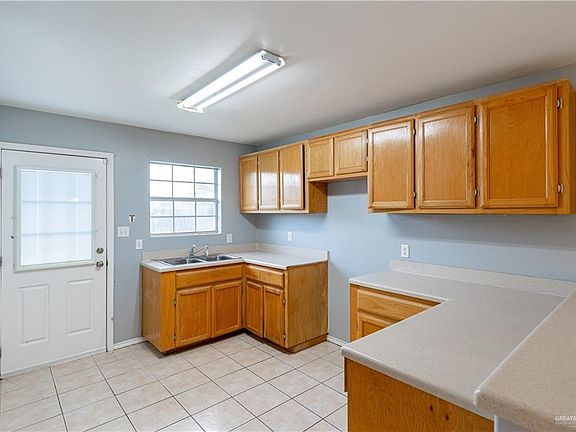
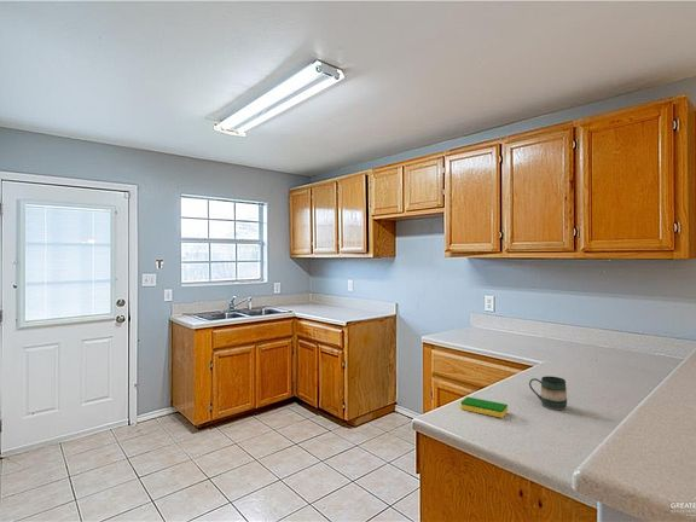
+ mug (547, 392)
+ dish sponge (483, 406)
